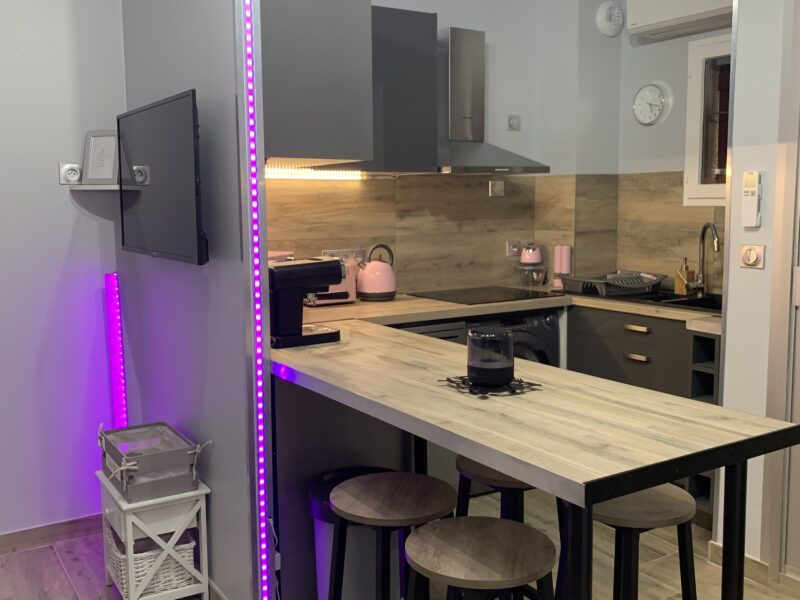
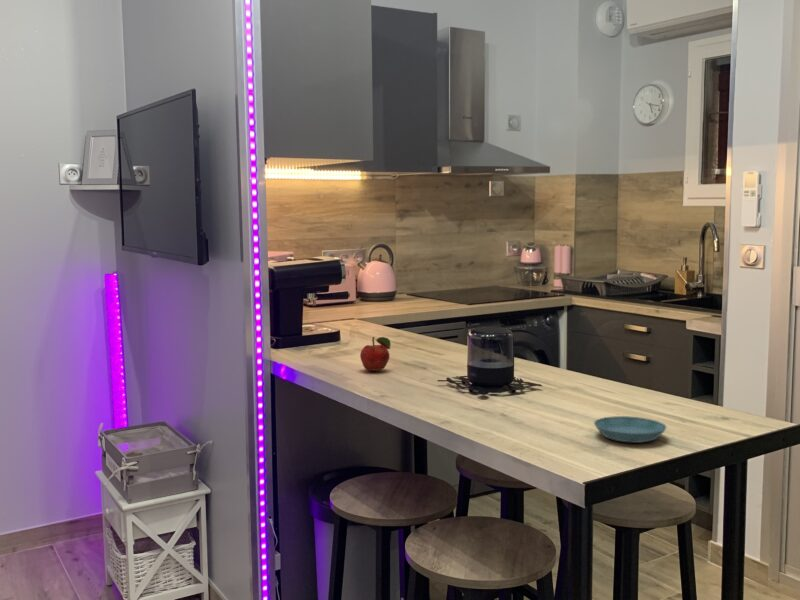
+ saucer (629, 430)
+ fruit (376, 353)
